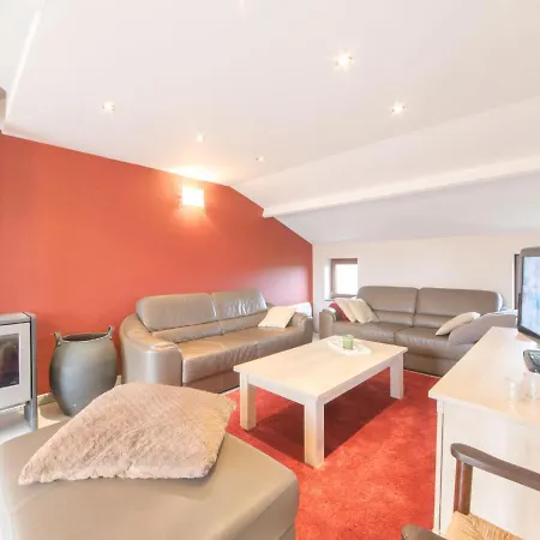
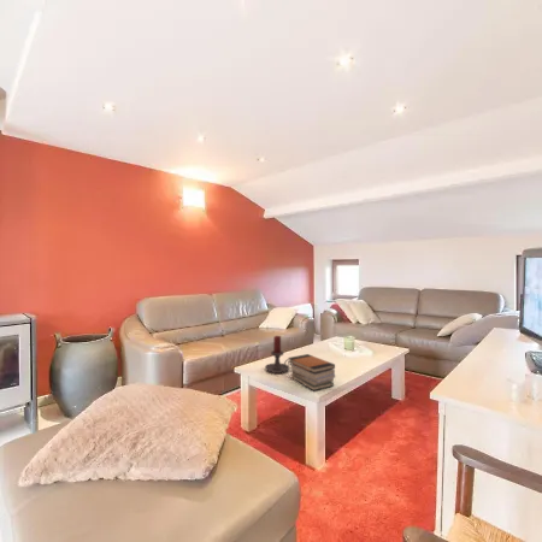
+ book stack (311, 371)
+ candle holder (279, 352)
